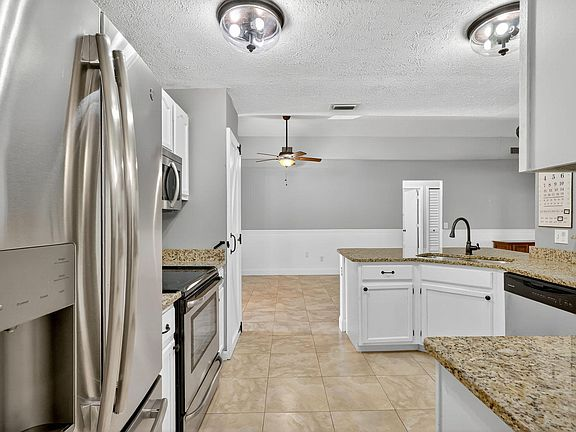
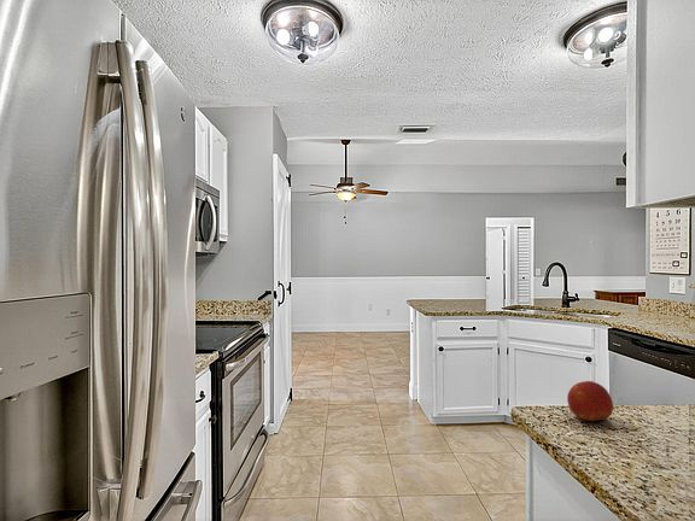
+ fruit (589, 399)
